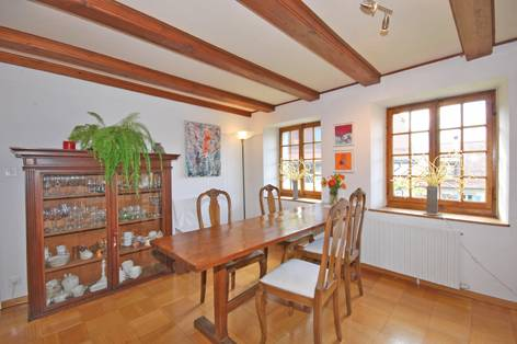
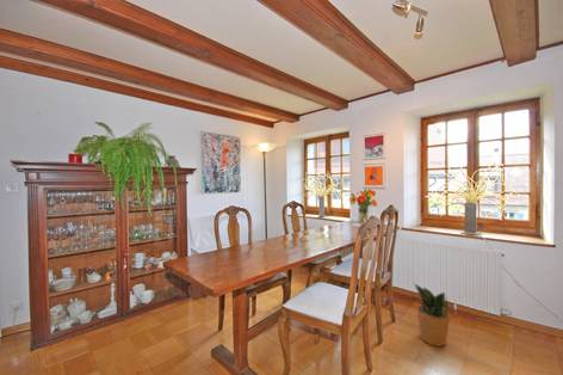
+ potted plant (431, 315)
